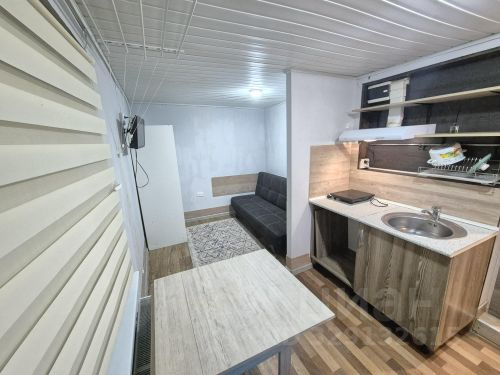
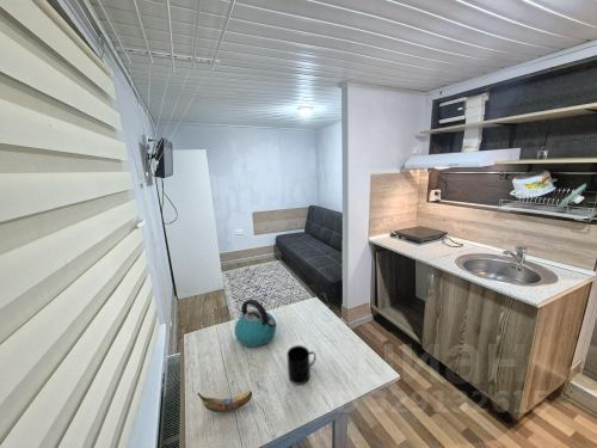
+ kettle (257, 319)
+ banana (226, 399)
+ mug (302, 363)
